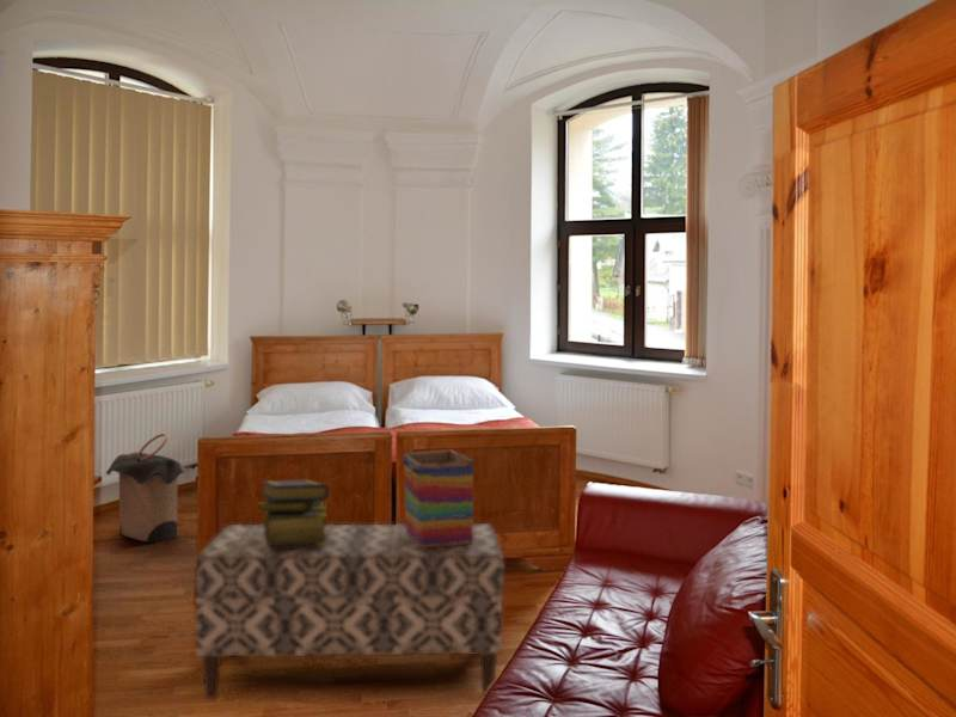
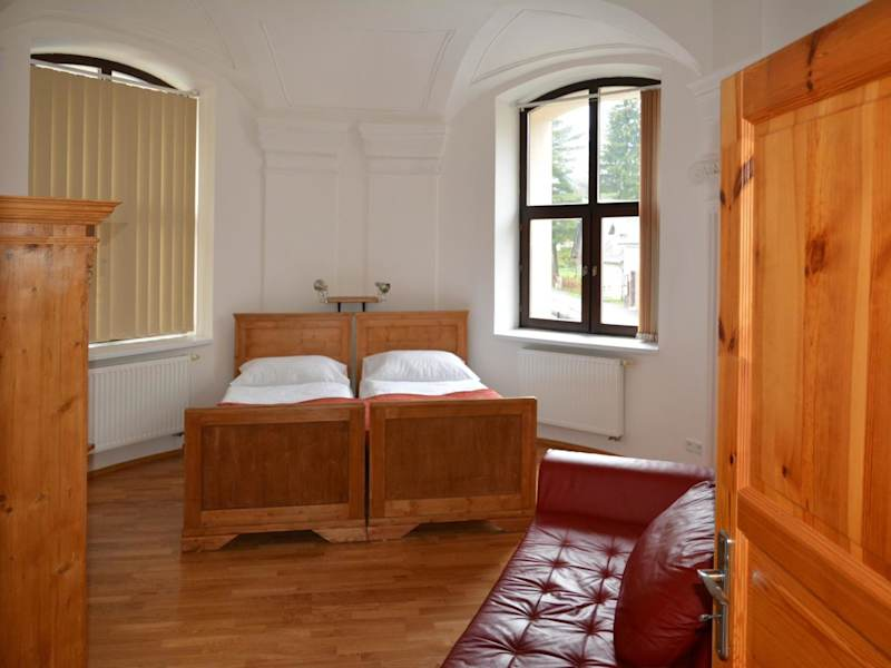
- bench (355, 605)
- stack of books (293, 509)
- decorative box (436, 497)
- laundry hamper (145, 484)
